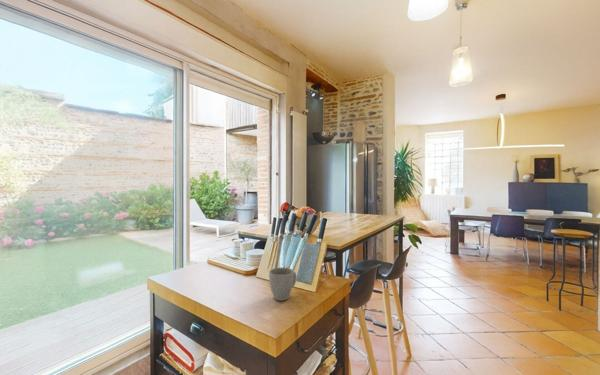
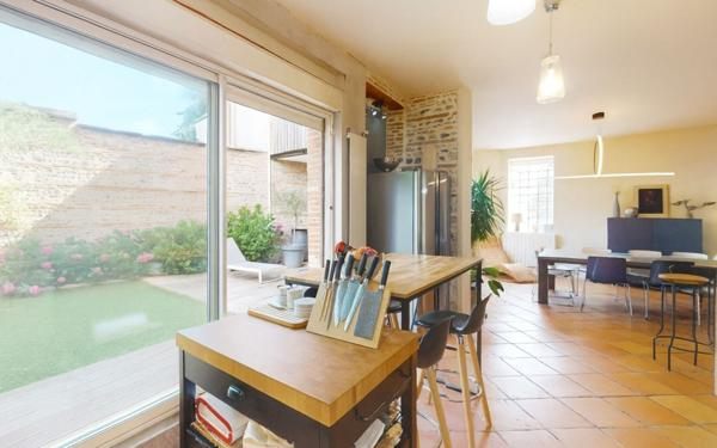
- mug (284, 283)
